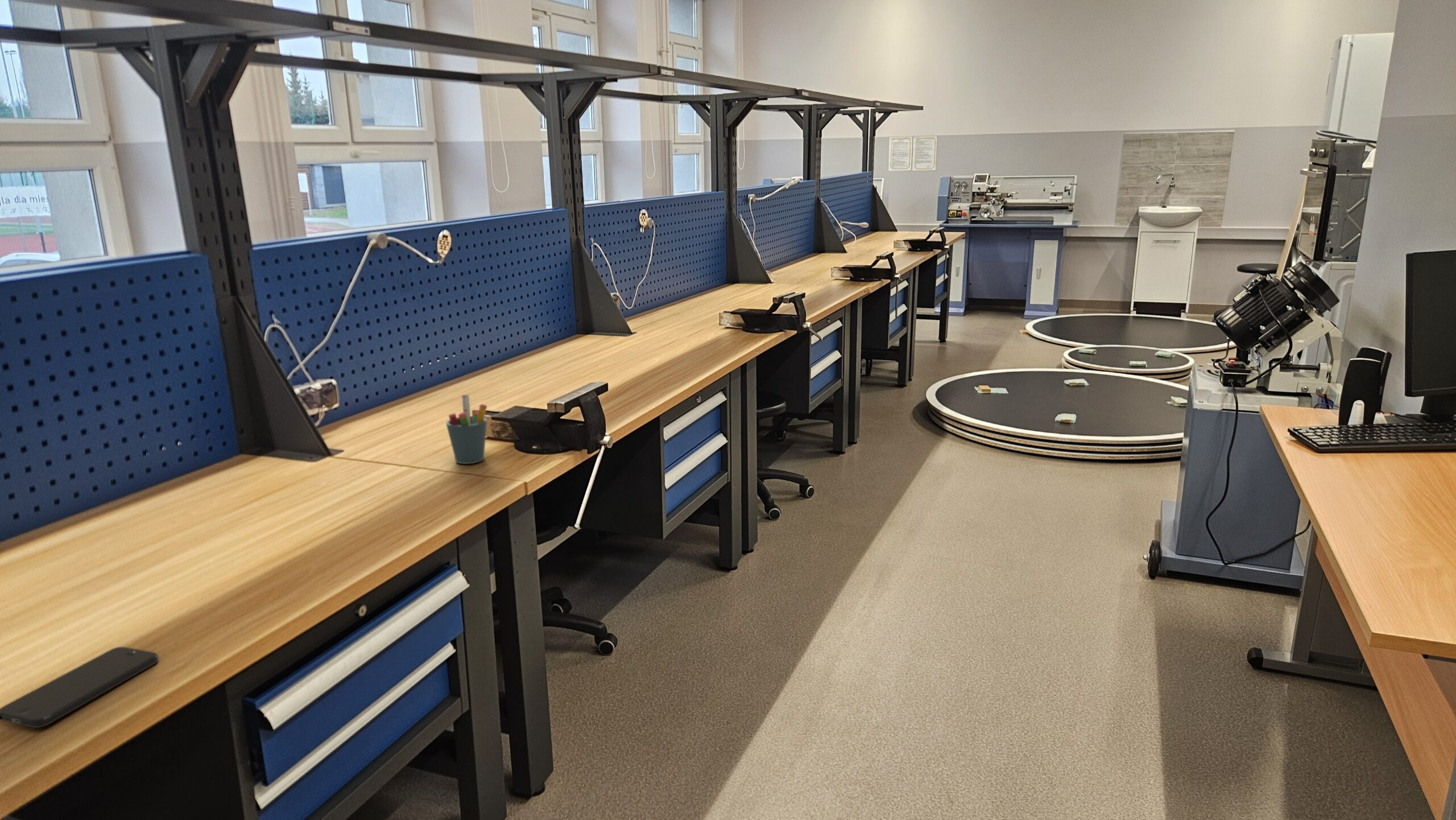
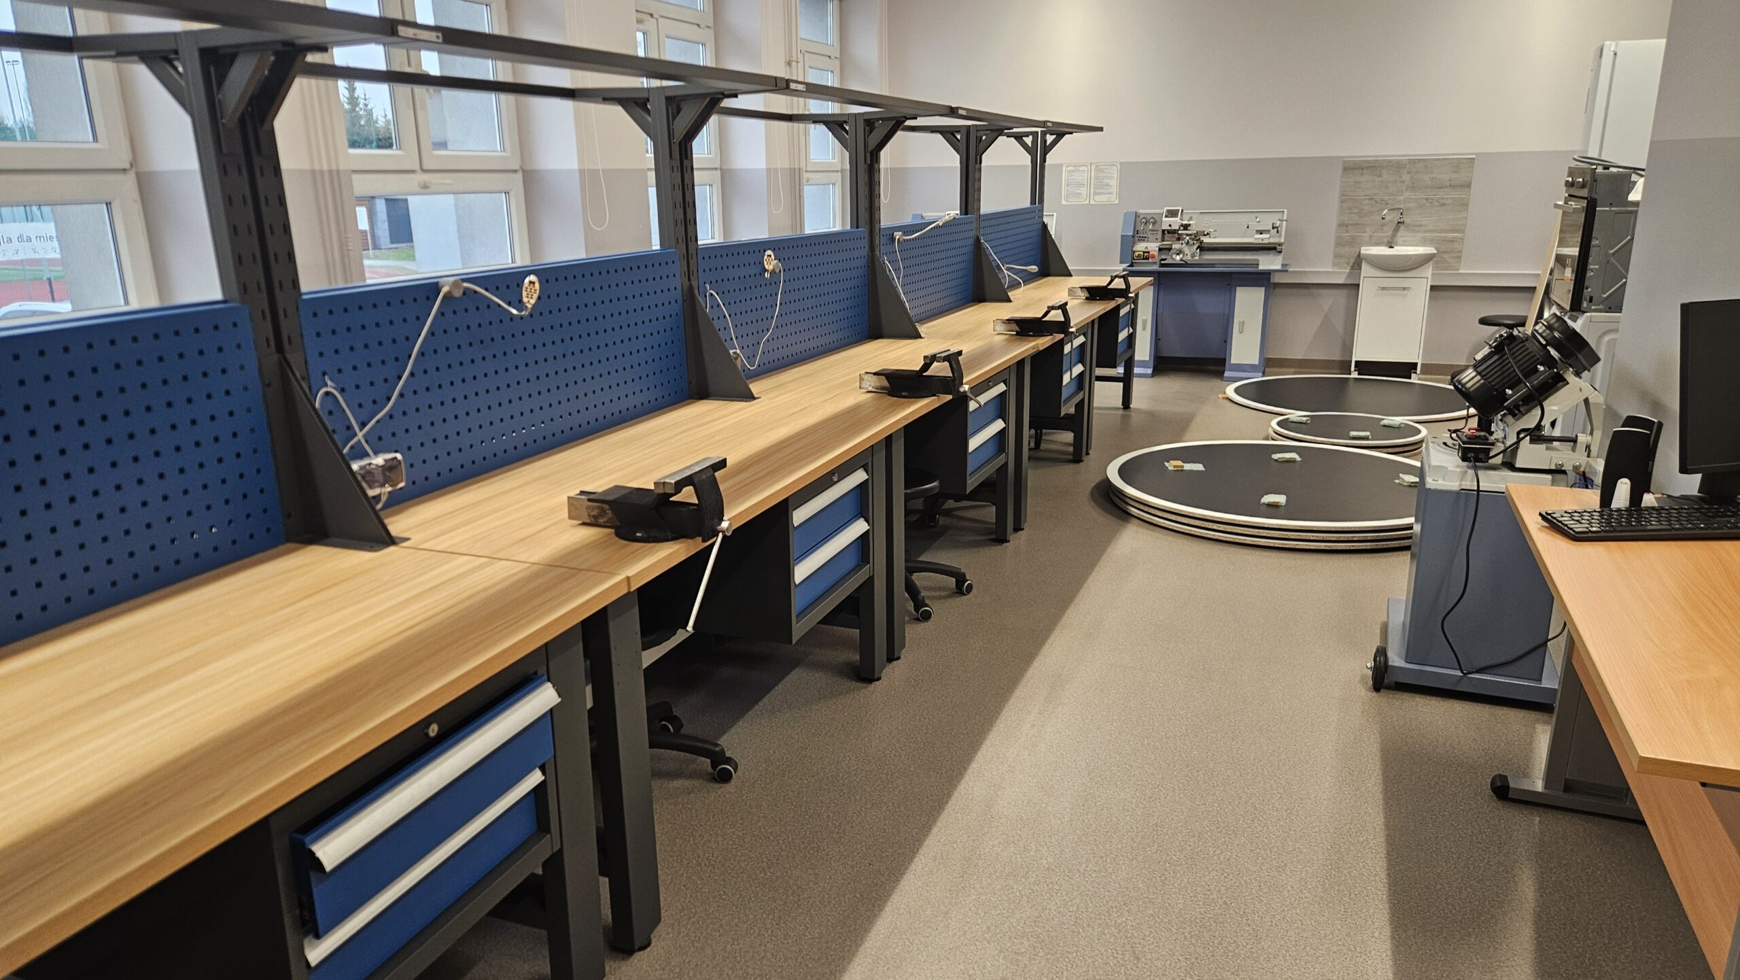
- pen holder (468, 430)
- smartphone (82, 684)
